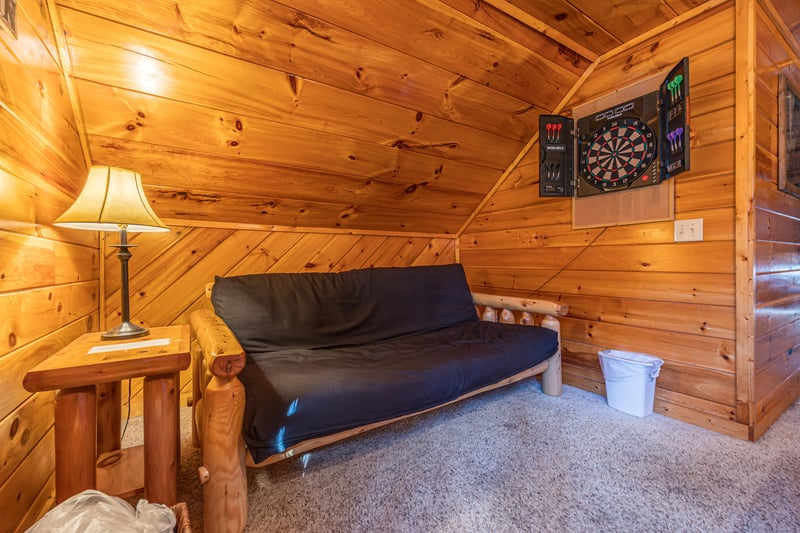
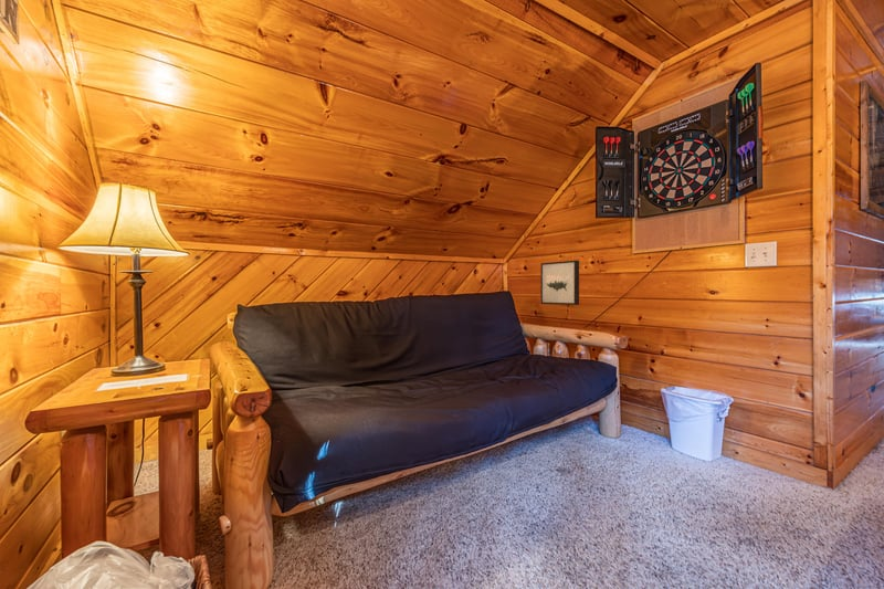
+ wall art (559, 283)
